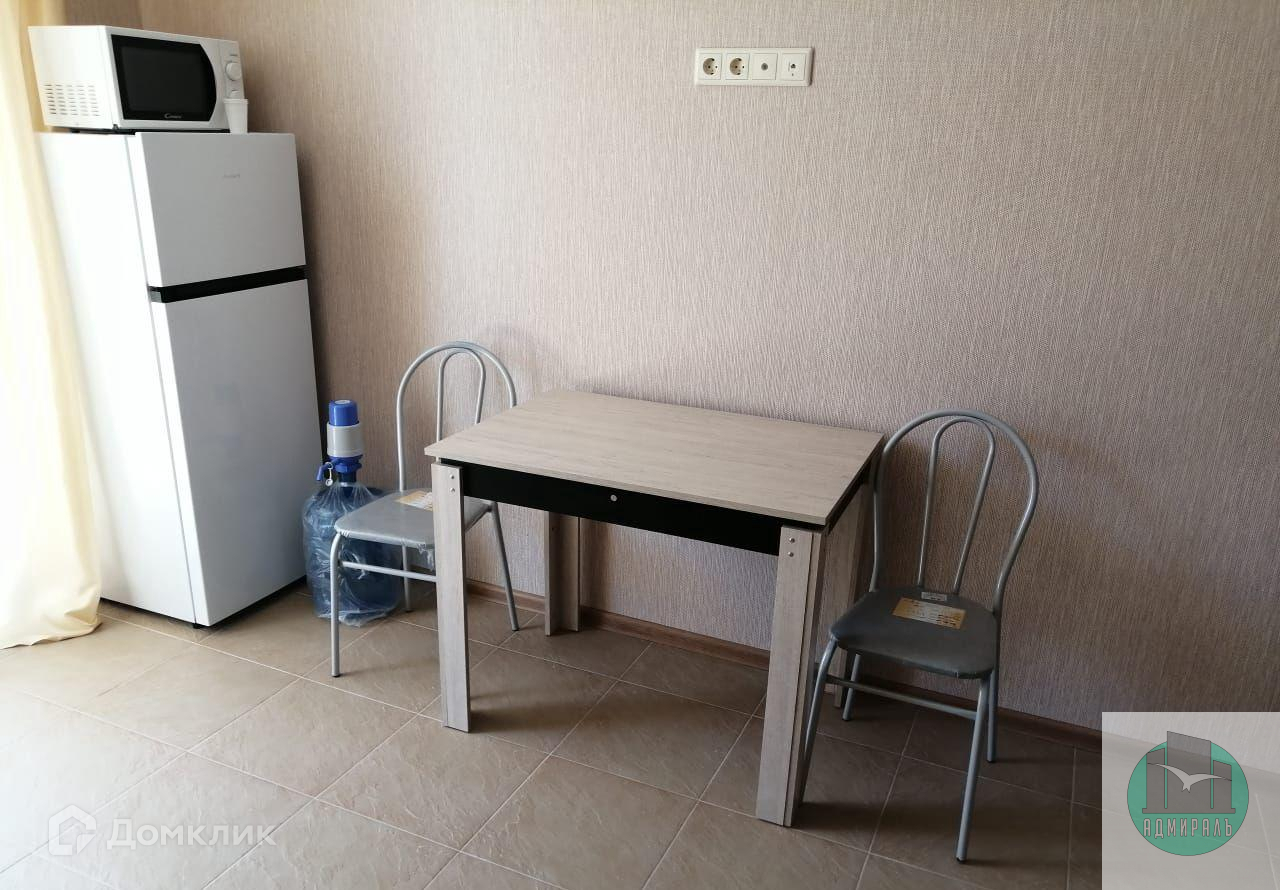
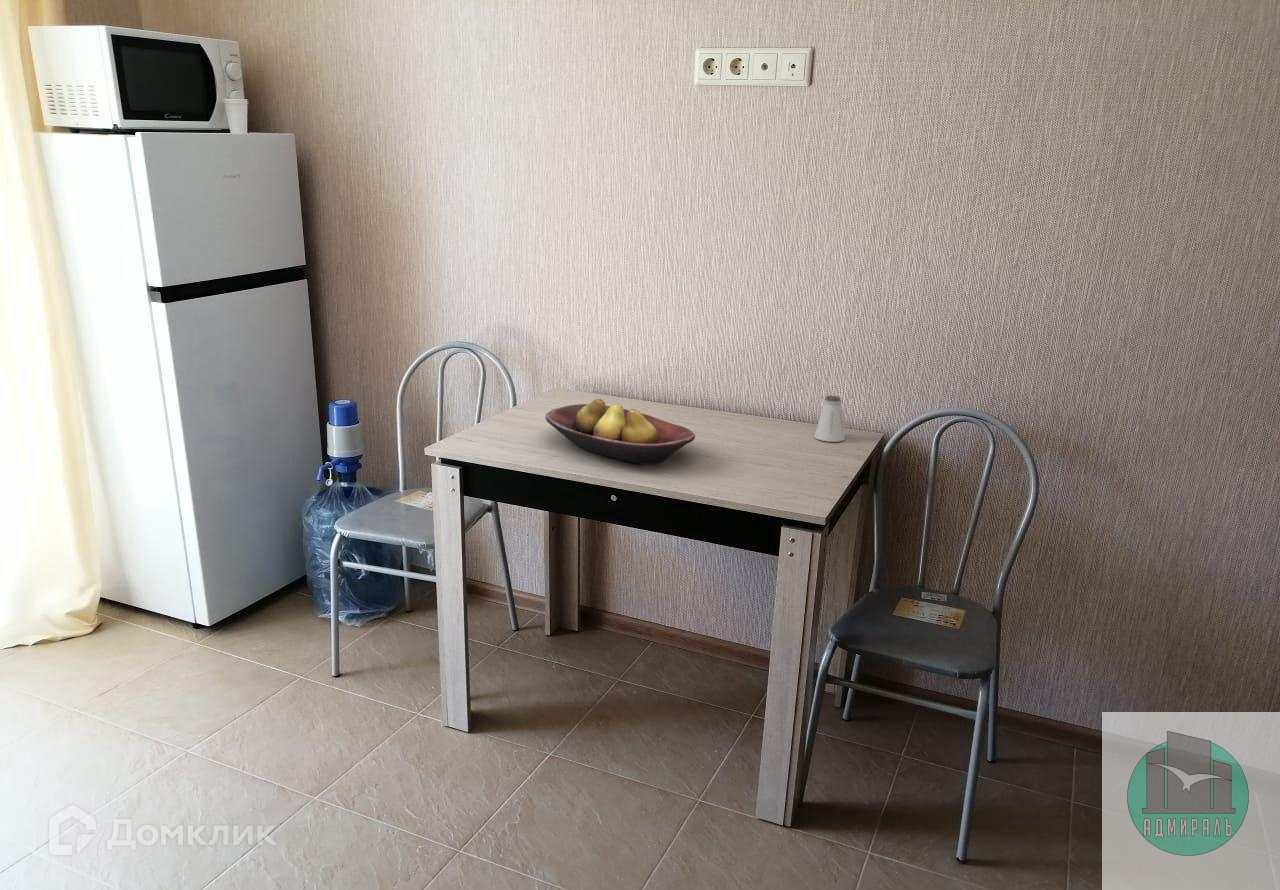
+ saltshaker (831, 417)
+ fruit bowl (617, 426)
